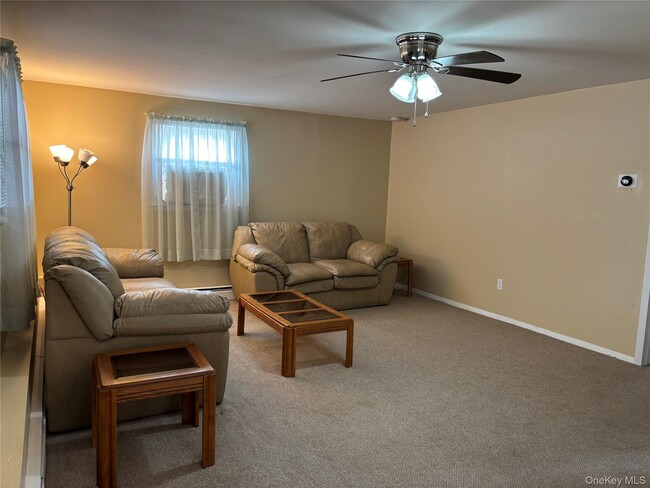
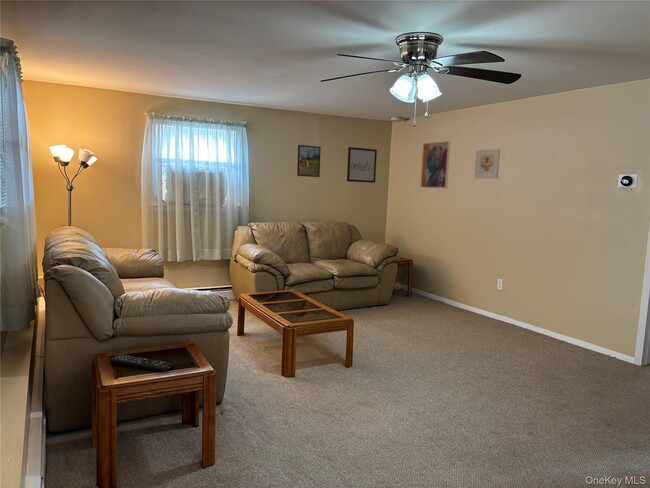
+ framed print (308, 161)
+ wall art (434, 165)
+ remote control (141, 362)
+ wall art (362, 165)
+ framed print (486, 164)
